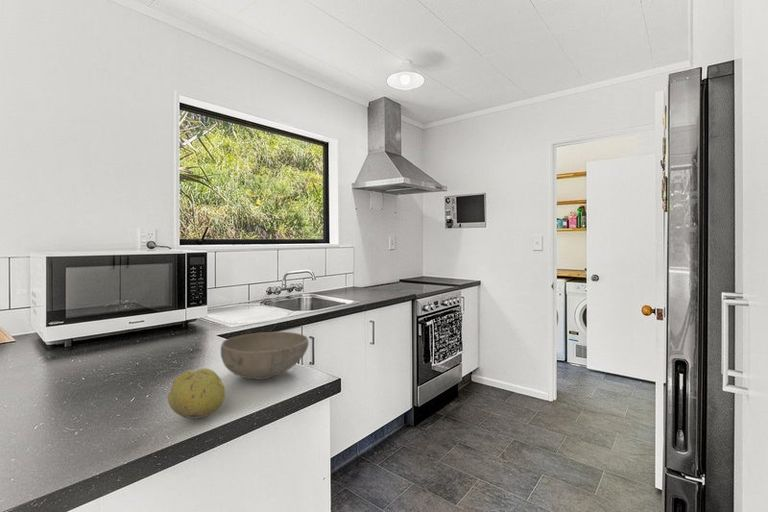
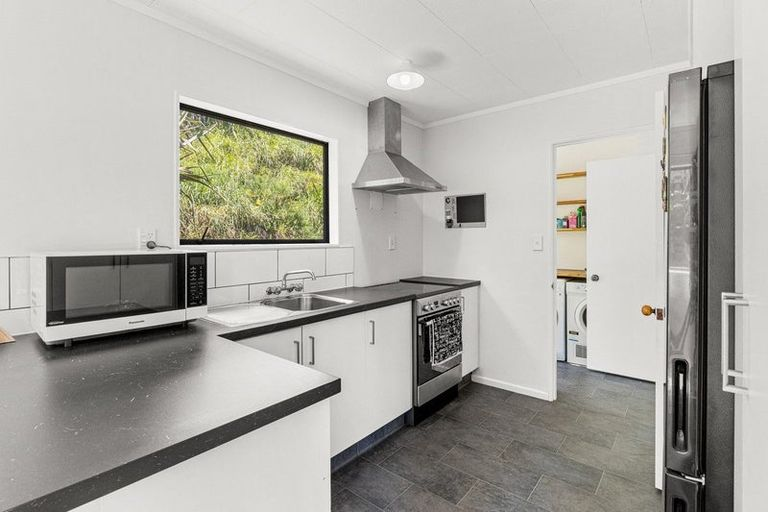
- bowl (265, 357)
- fruit (197, 394)
